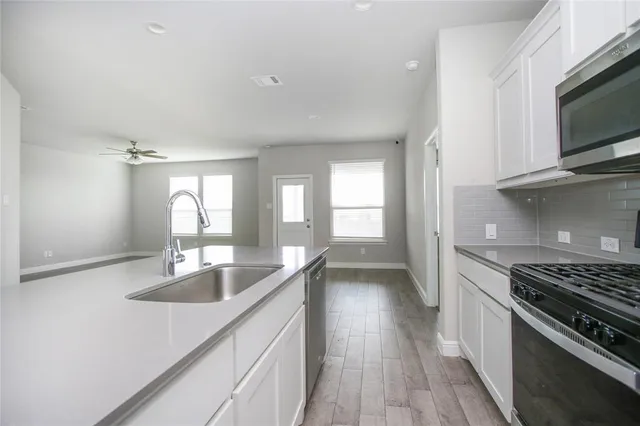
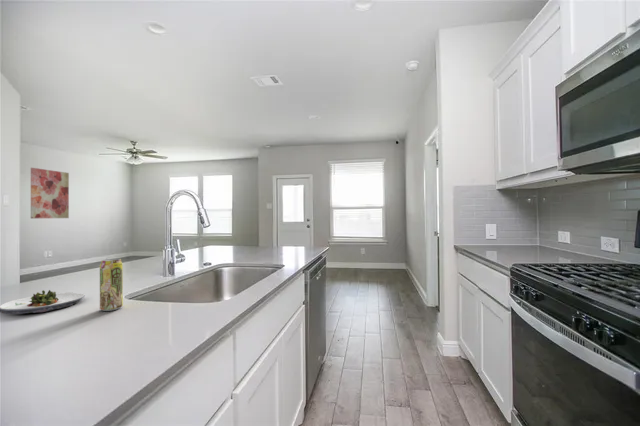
+ wall art (50, 194)
+ salad plate (43, 297)
+ beverage can (111, 283)
